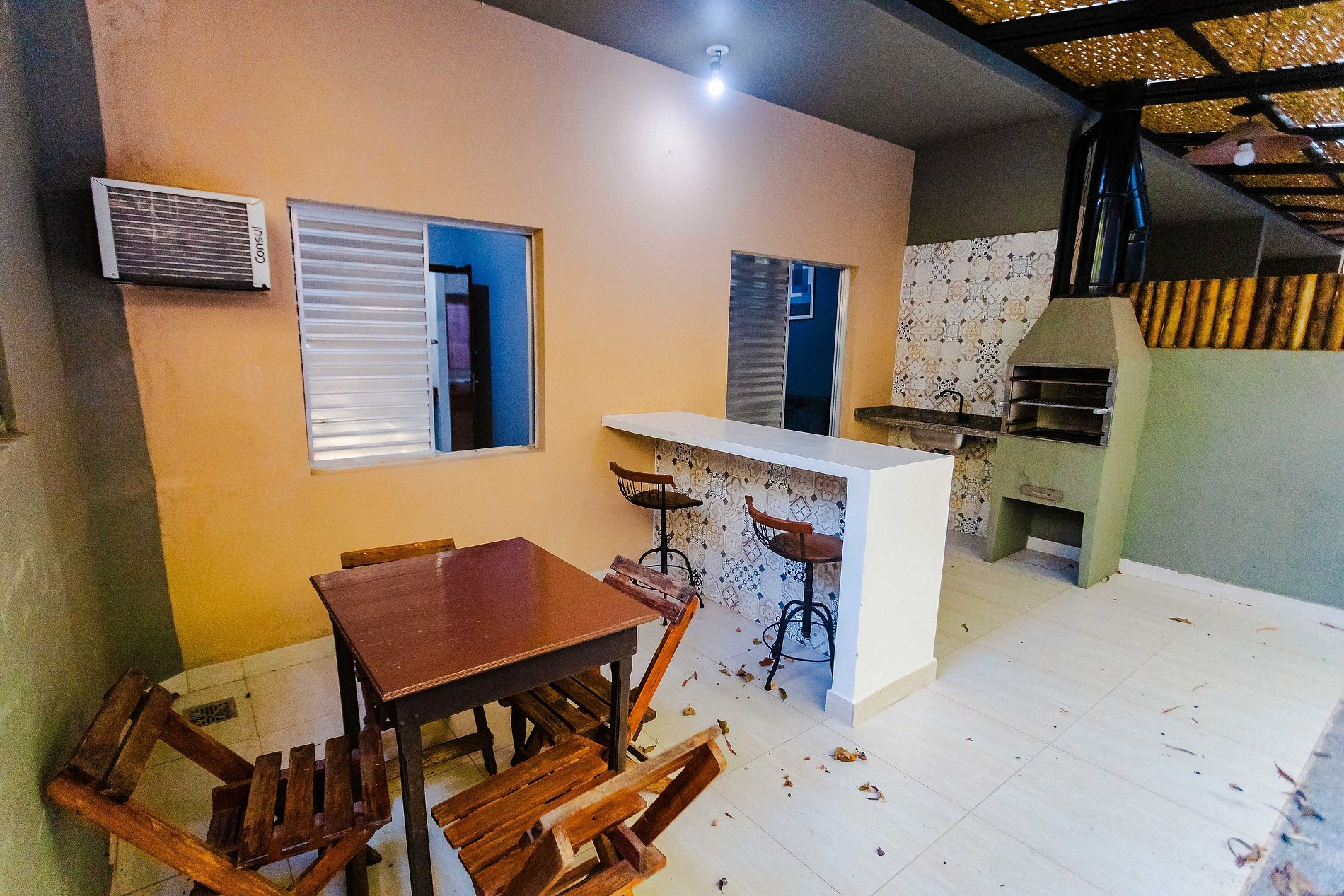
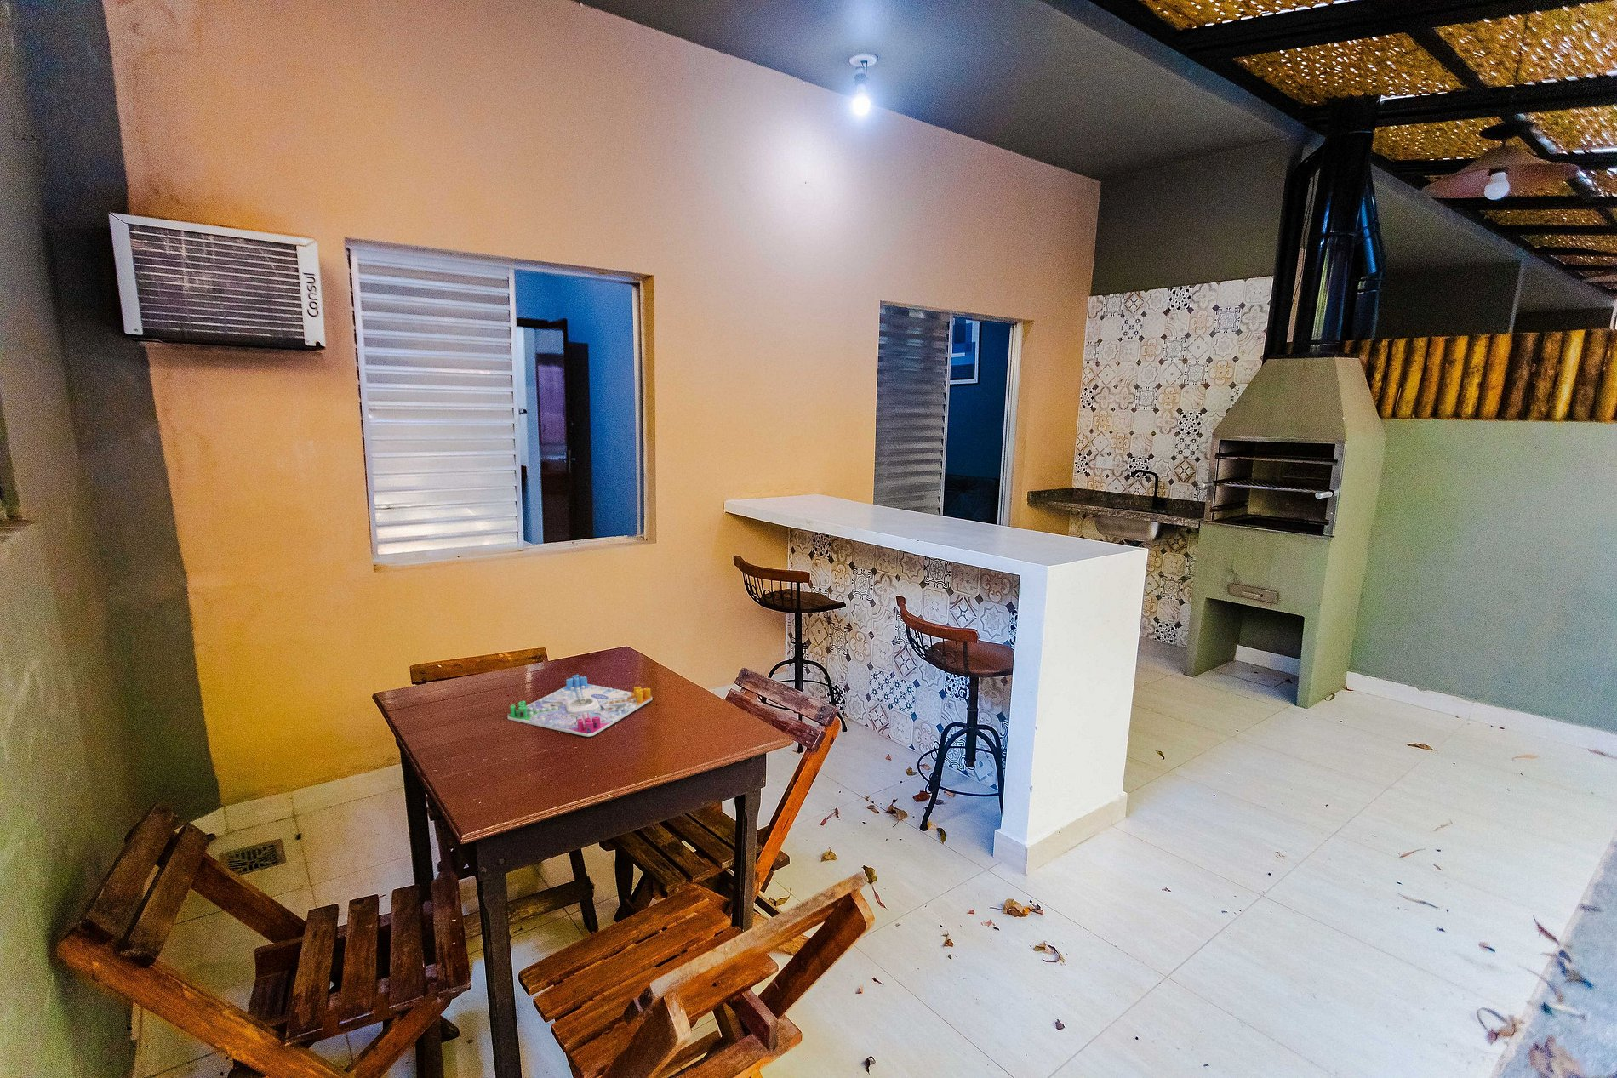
+ board game (582, 701)
